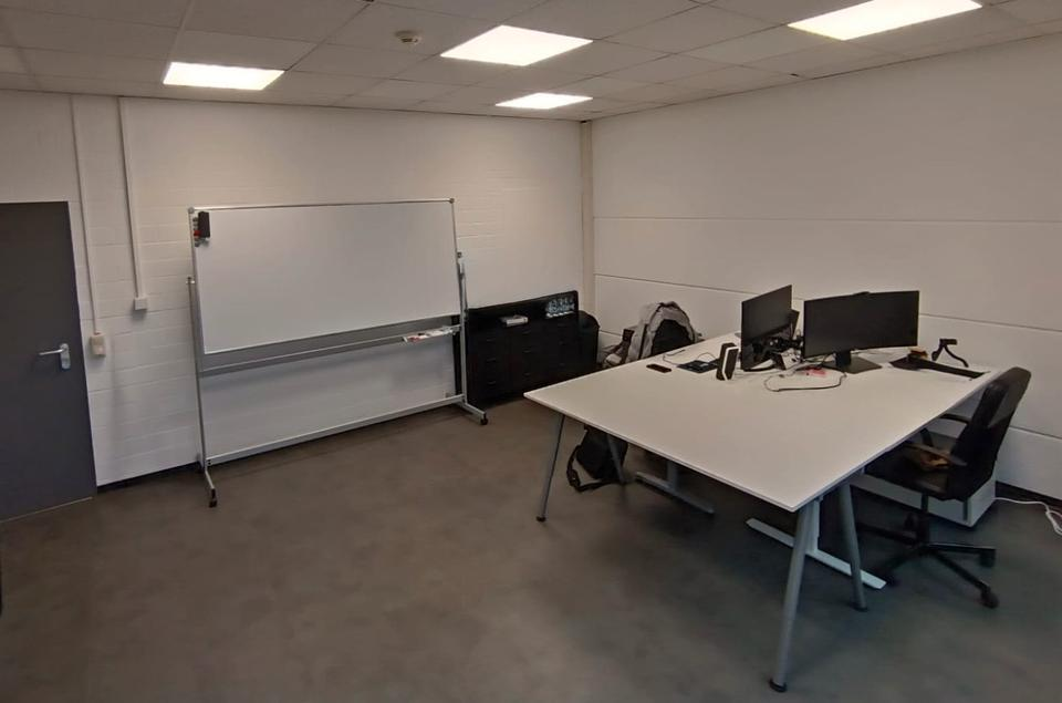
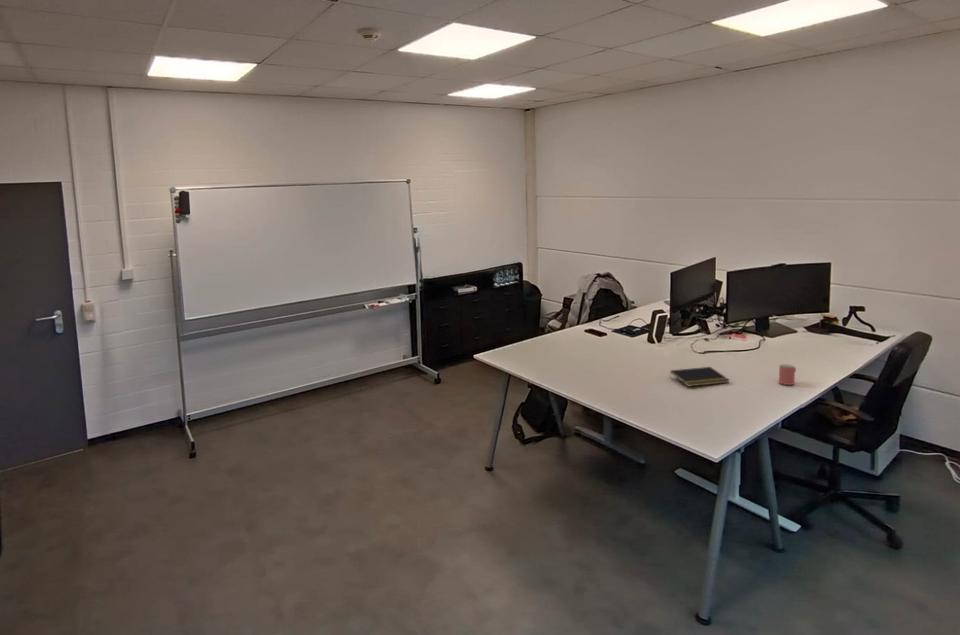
+ cup (788, 373)
+ notepad (699, 376)
